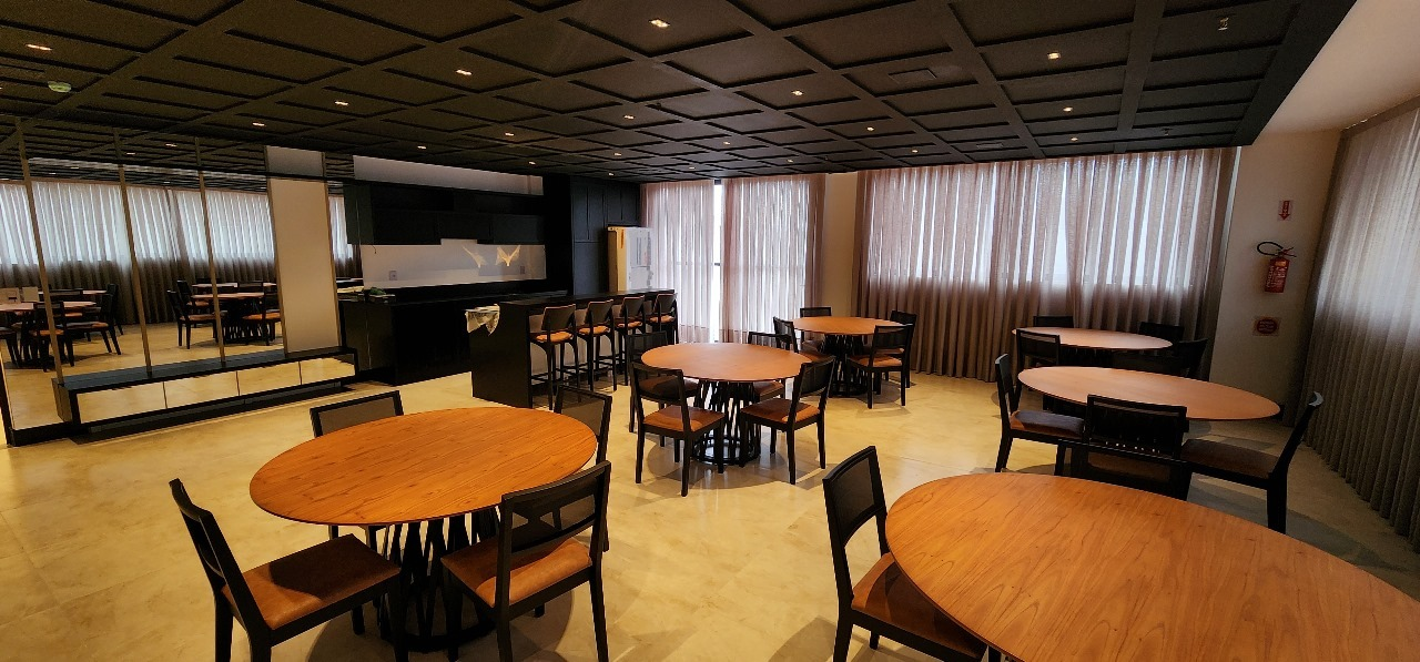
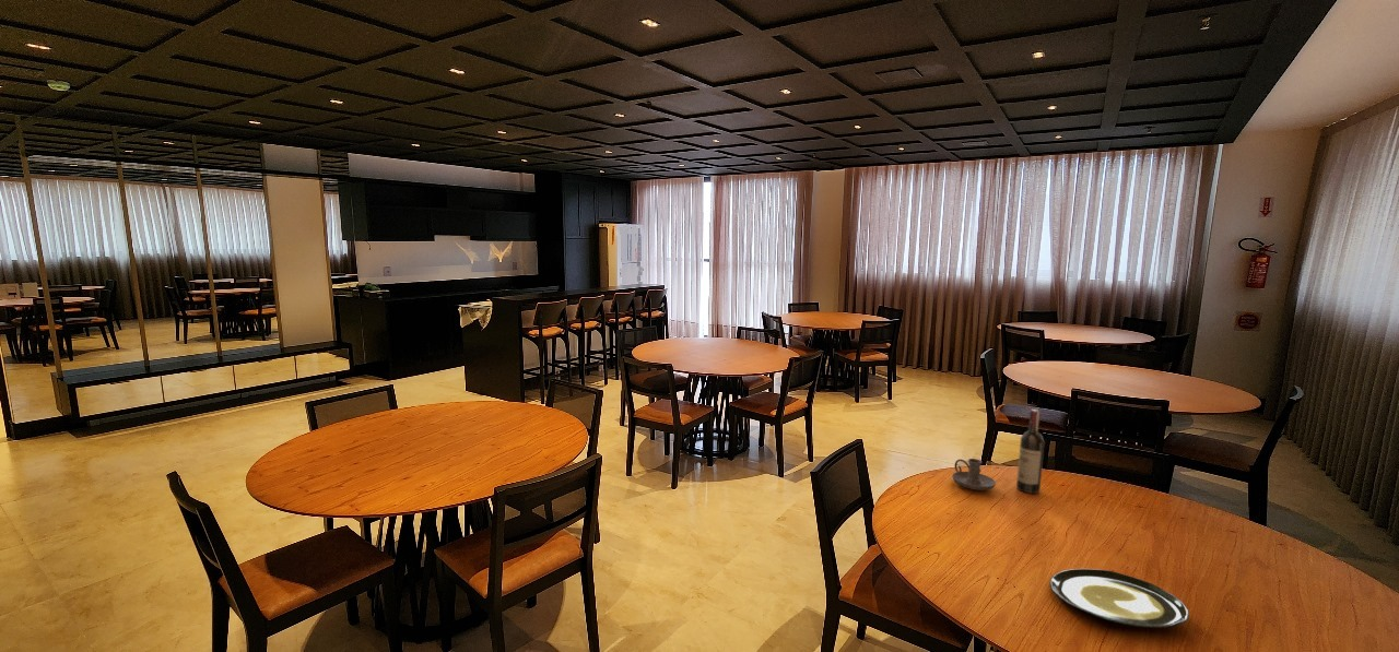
+ candle holder (971, 471)
+ wine bottle (1031, 450)
+ plate (1115, 596)
